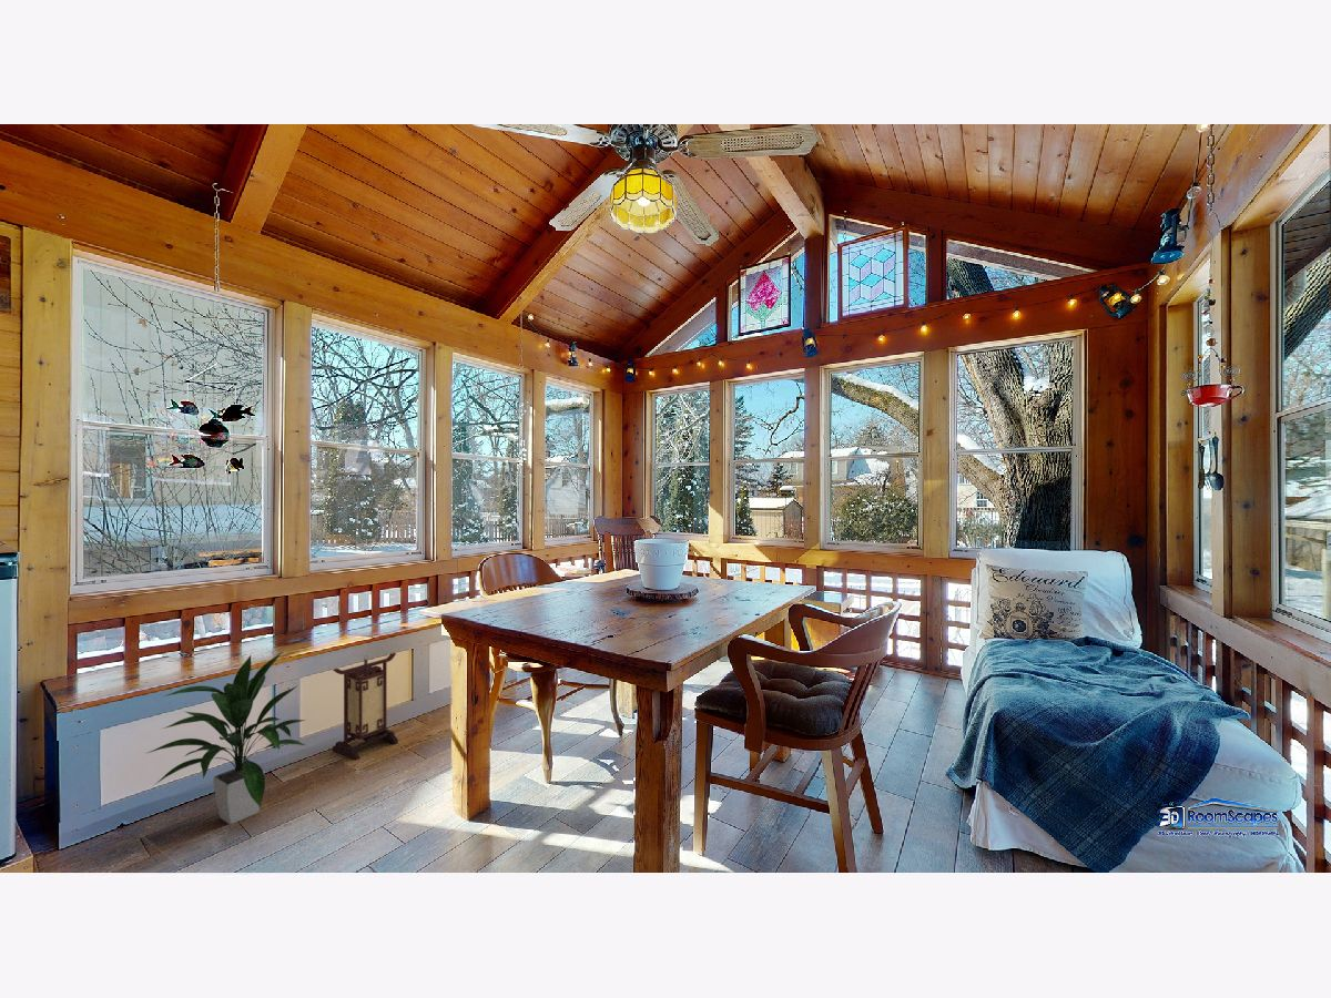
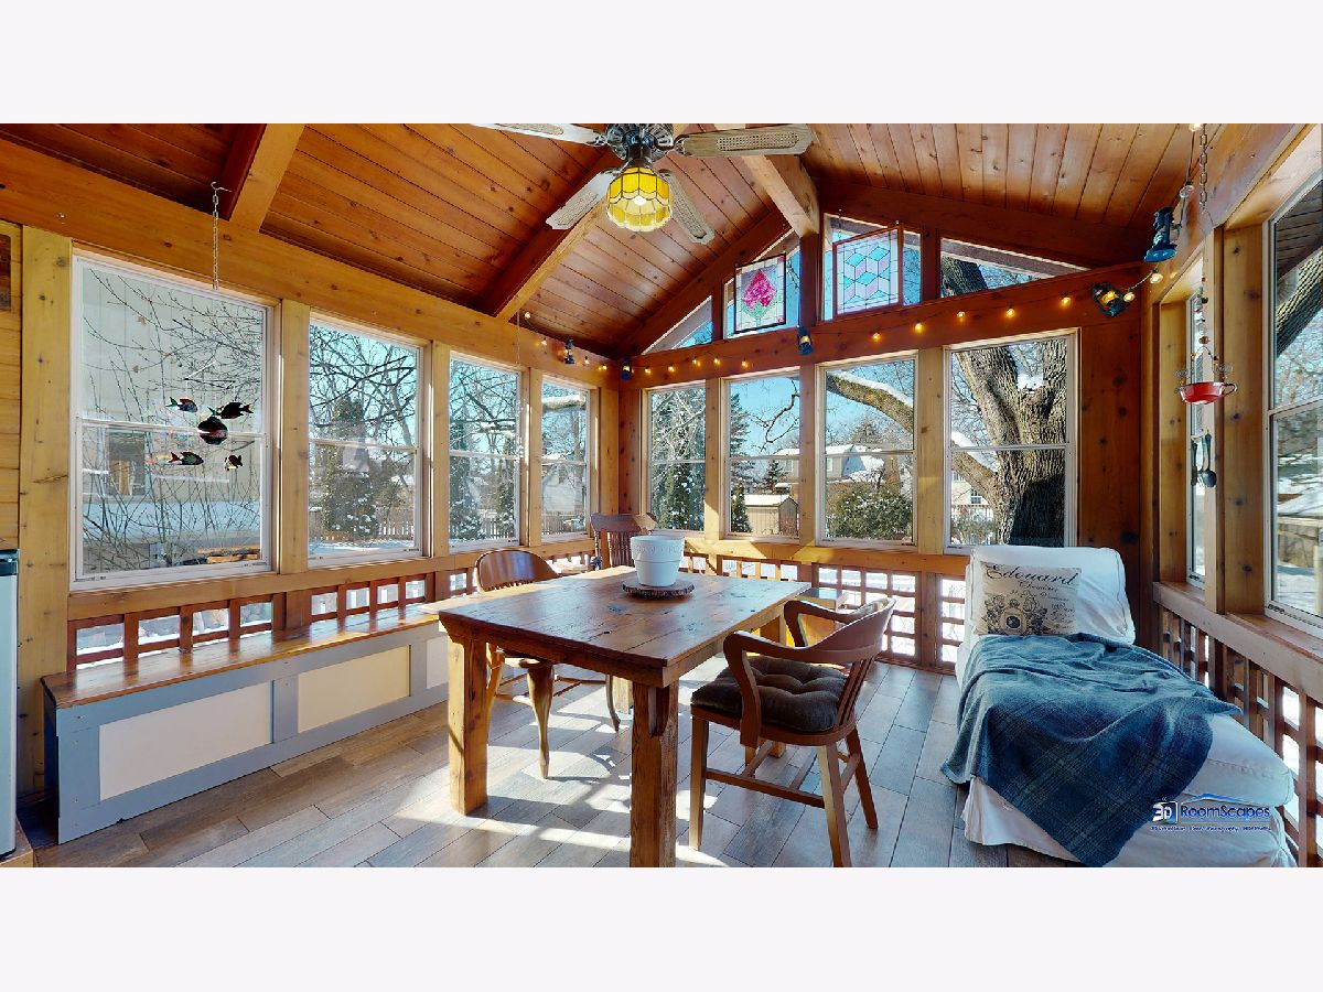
- lantern (365, 701)
- indoor plant (237, 739)
